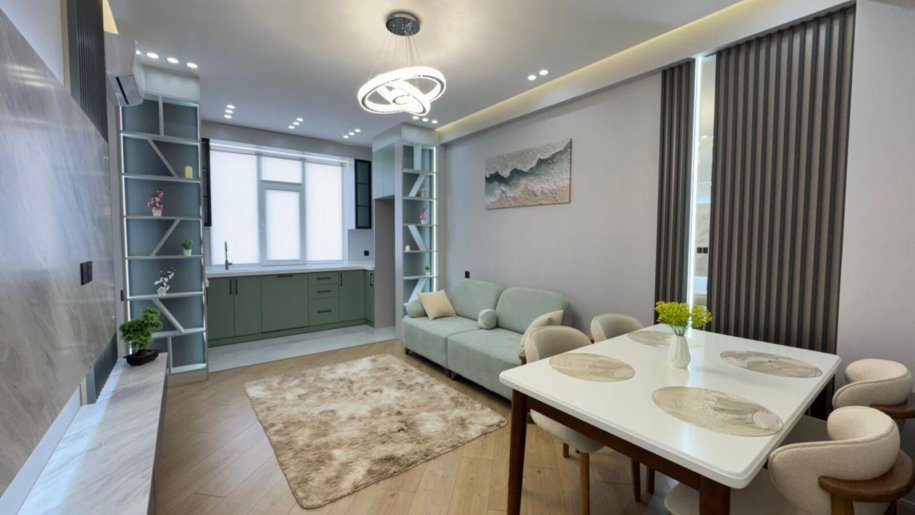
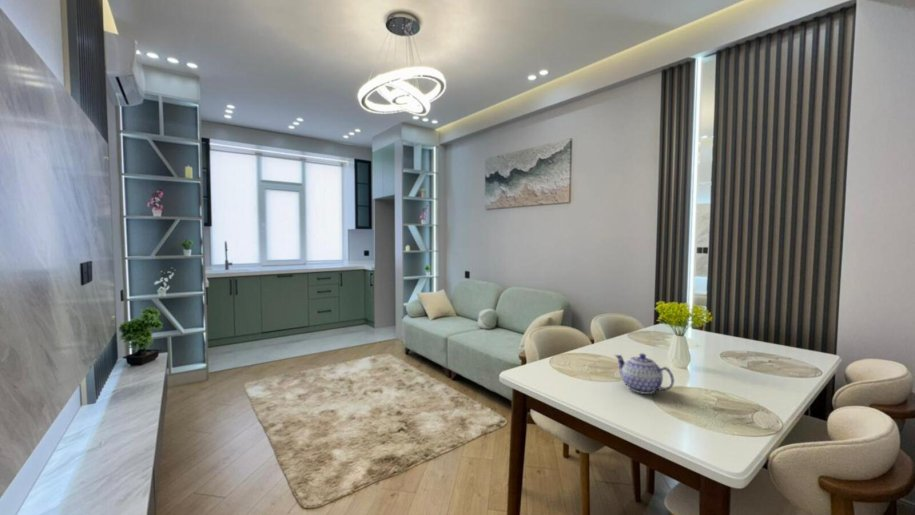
+ teapot (642, 371)
